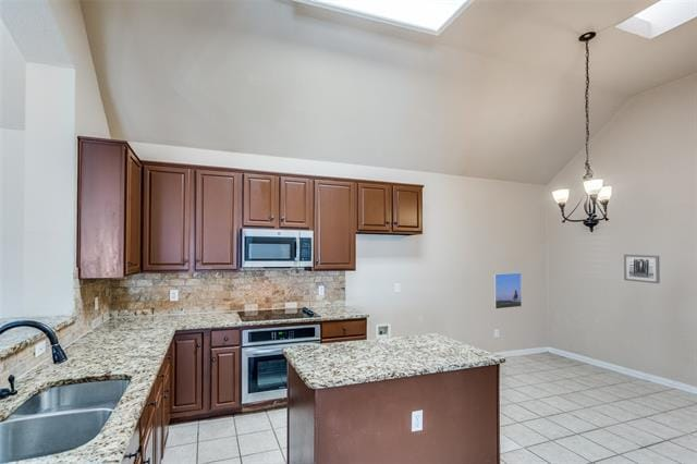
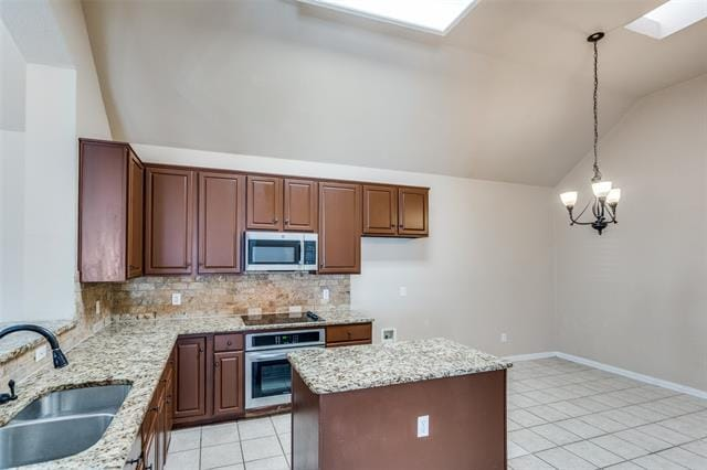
- wall art (640, 268)
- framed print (508, 290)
